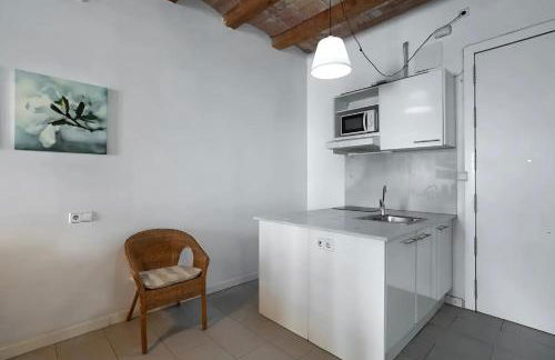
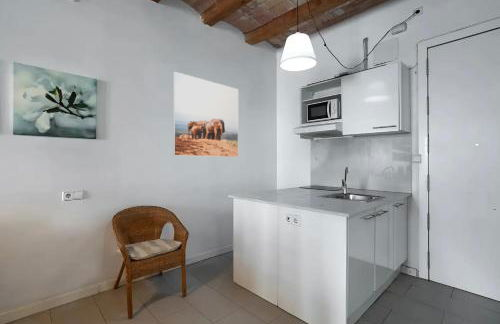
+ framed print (208, 118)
